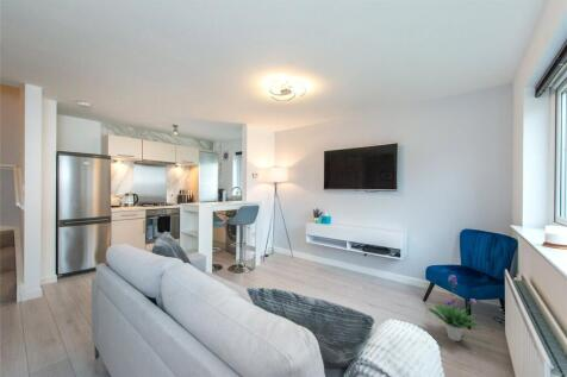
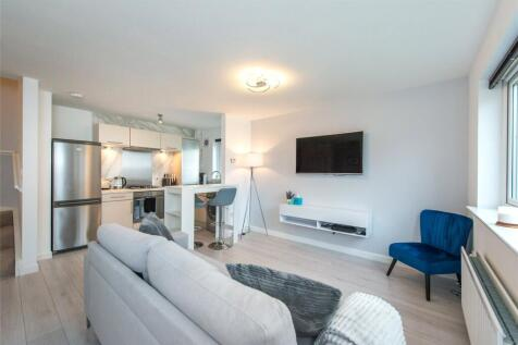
- potted plant (453, 307)
